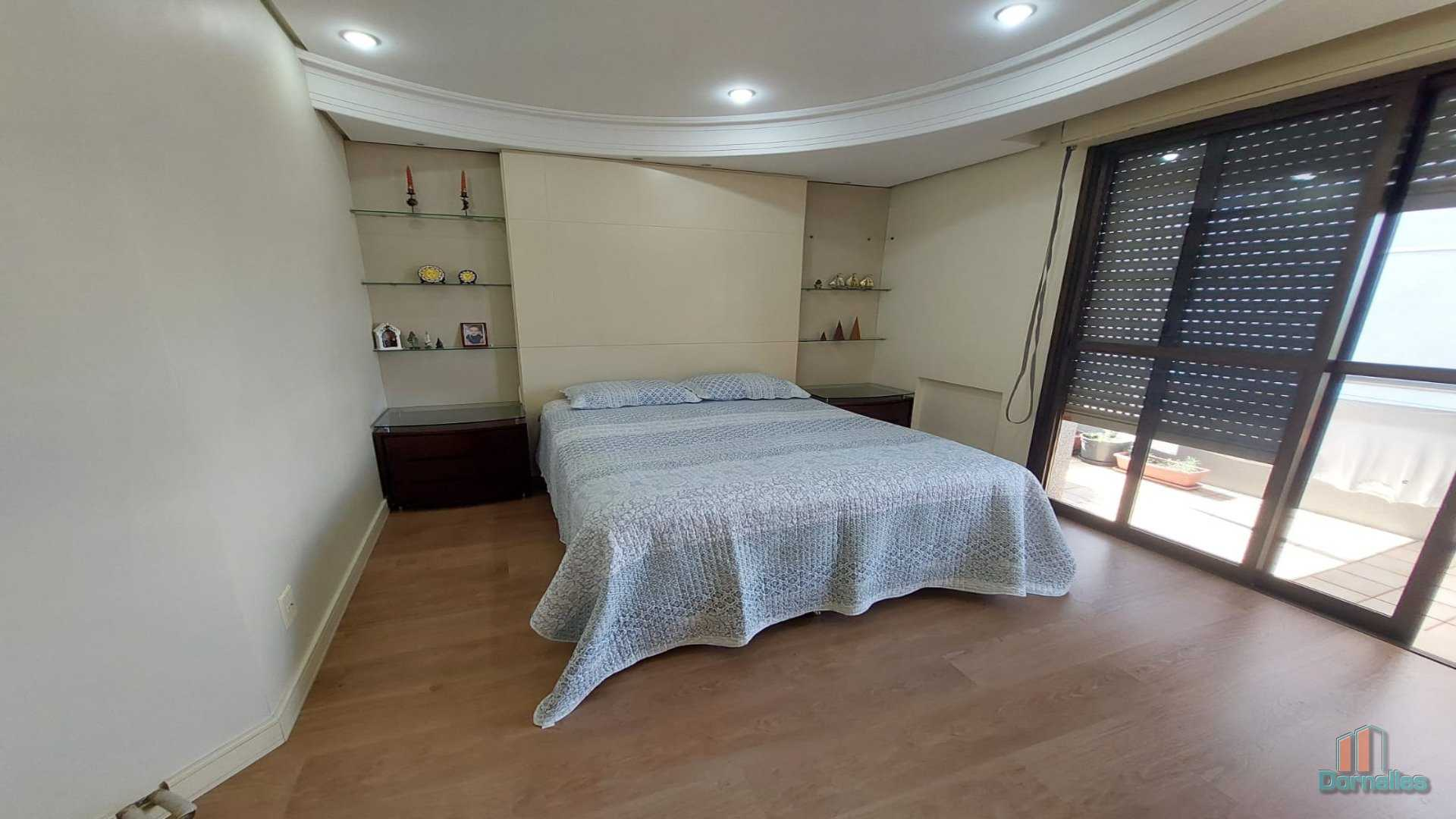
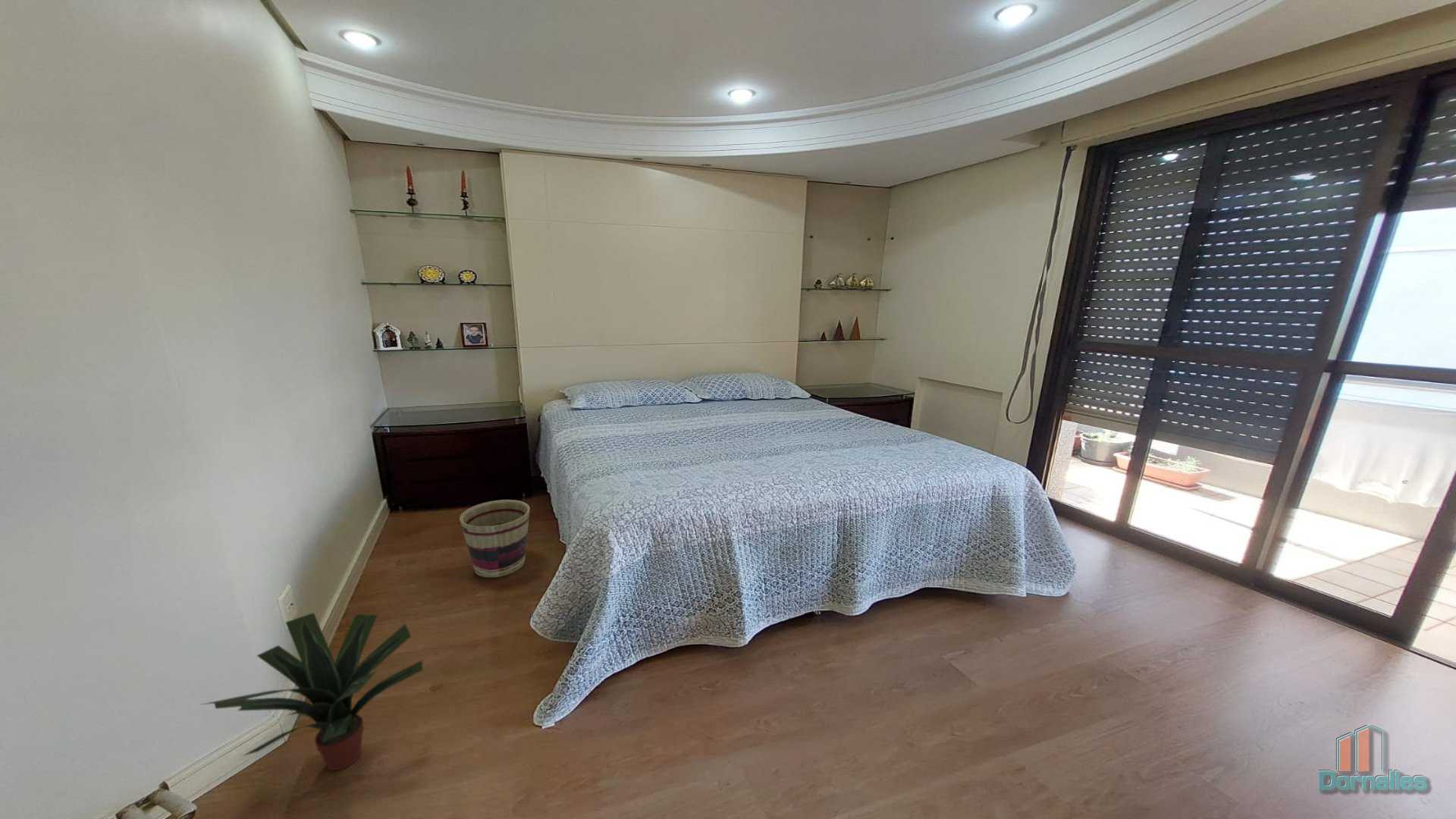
+ potted plant (319, 701)
+ basket (497, 538)
